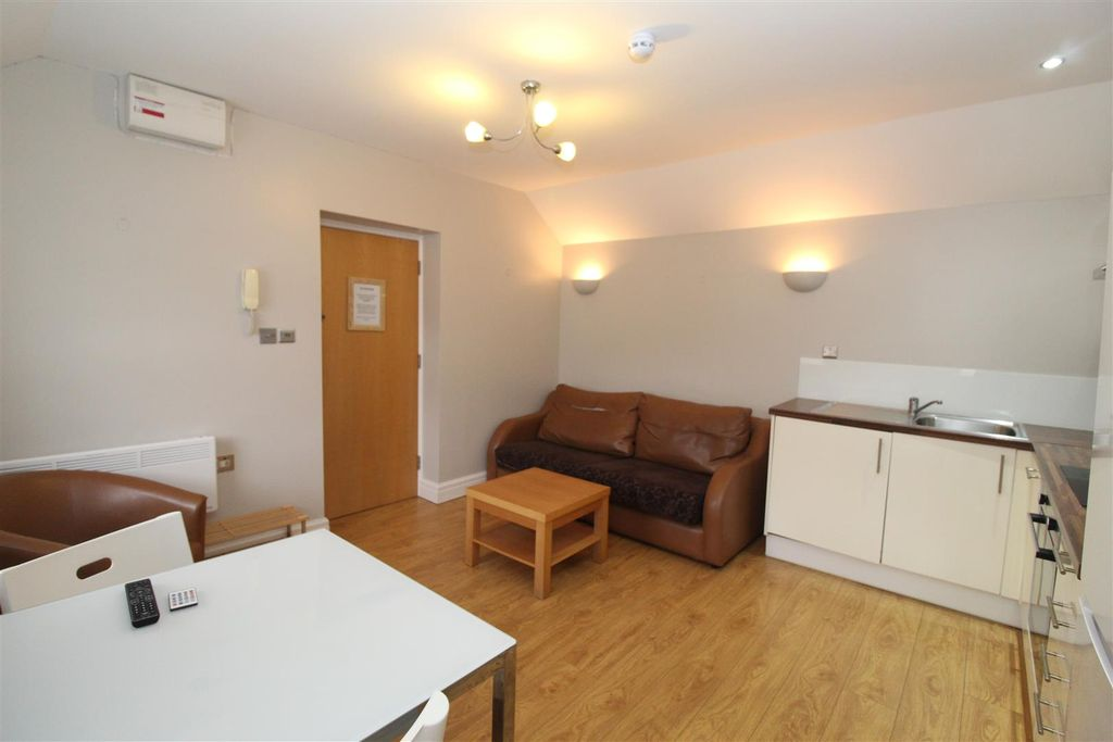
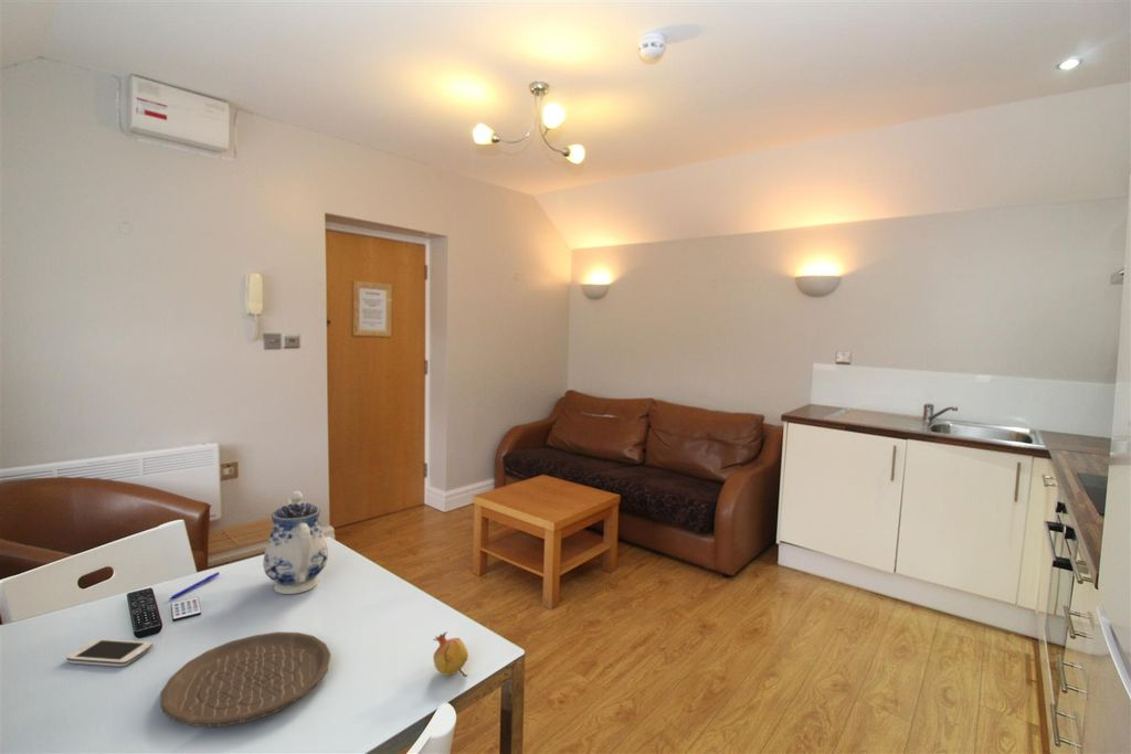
+ pen (194, 585)
+ plate (251, 676)
+ smartphone (110, 651)
+ fruit (450, 652)
+ teapot (296, 538)
